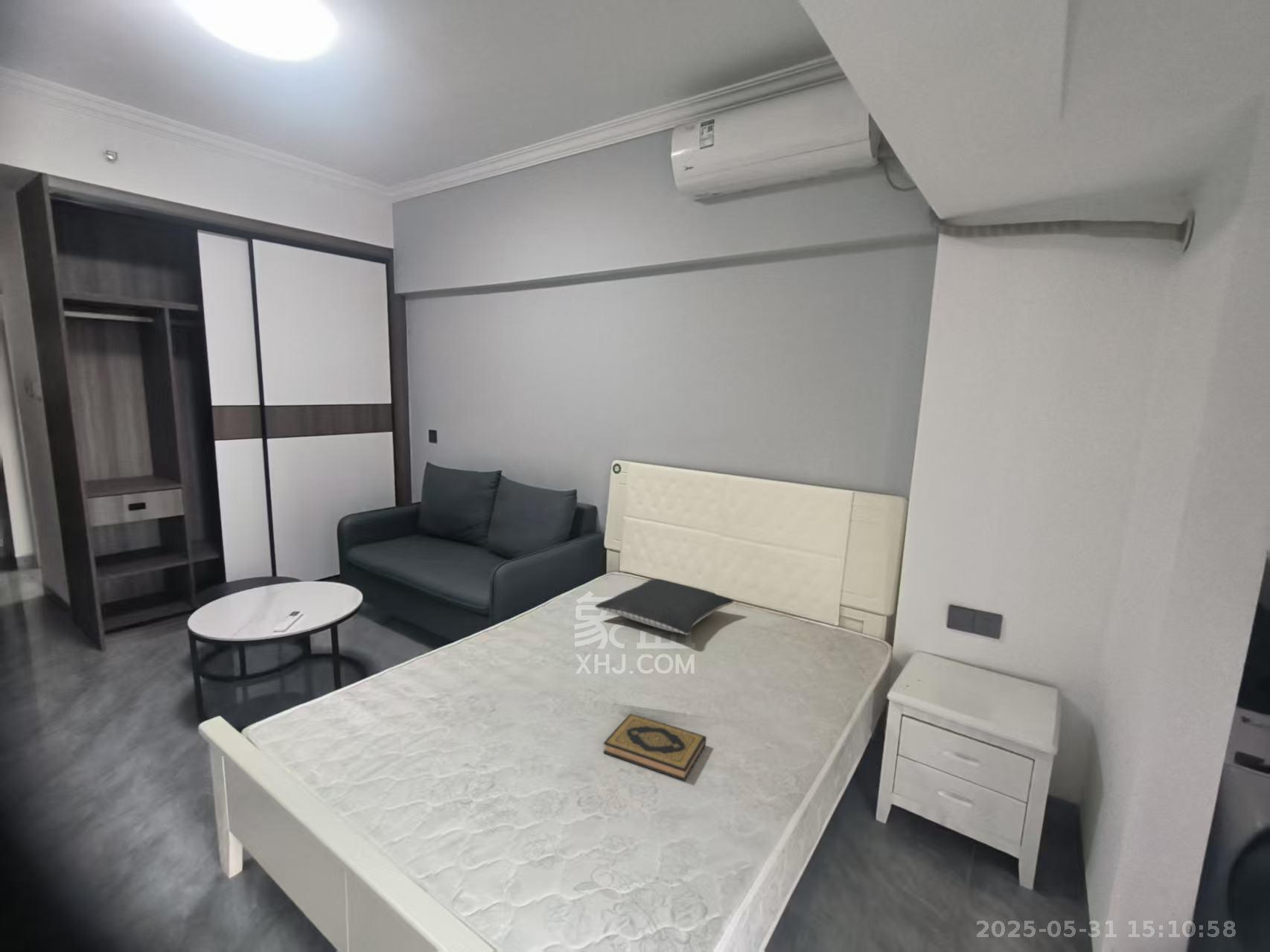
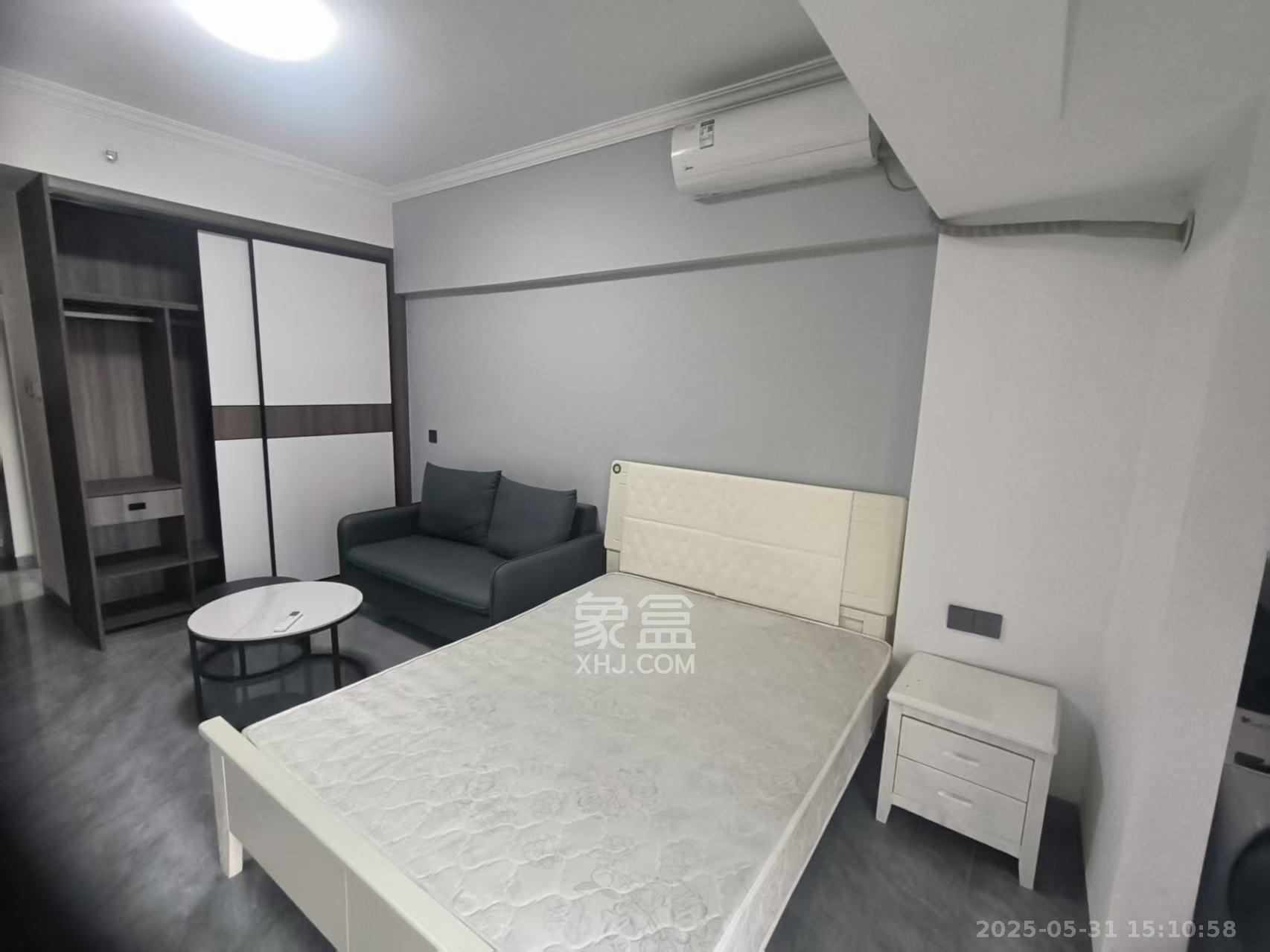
- hardback book (655, 744)
- pillow (666, 604)
